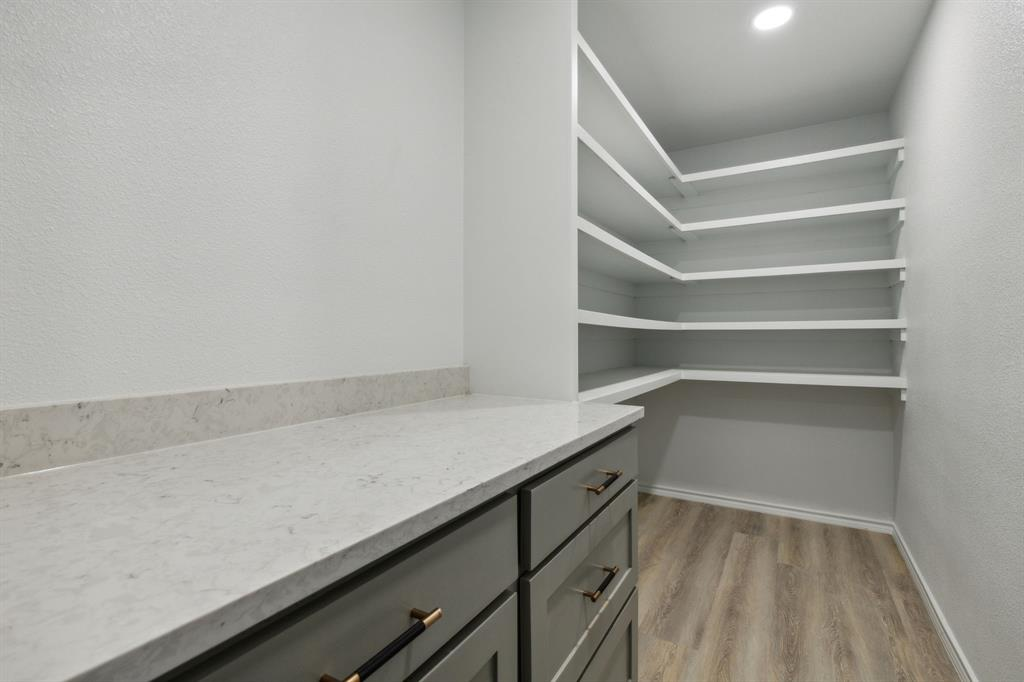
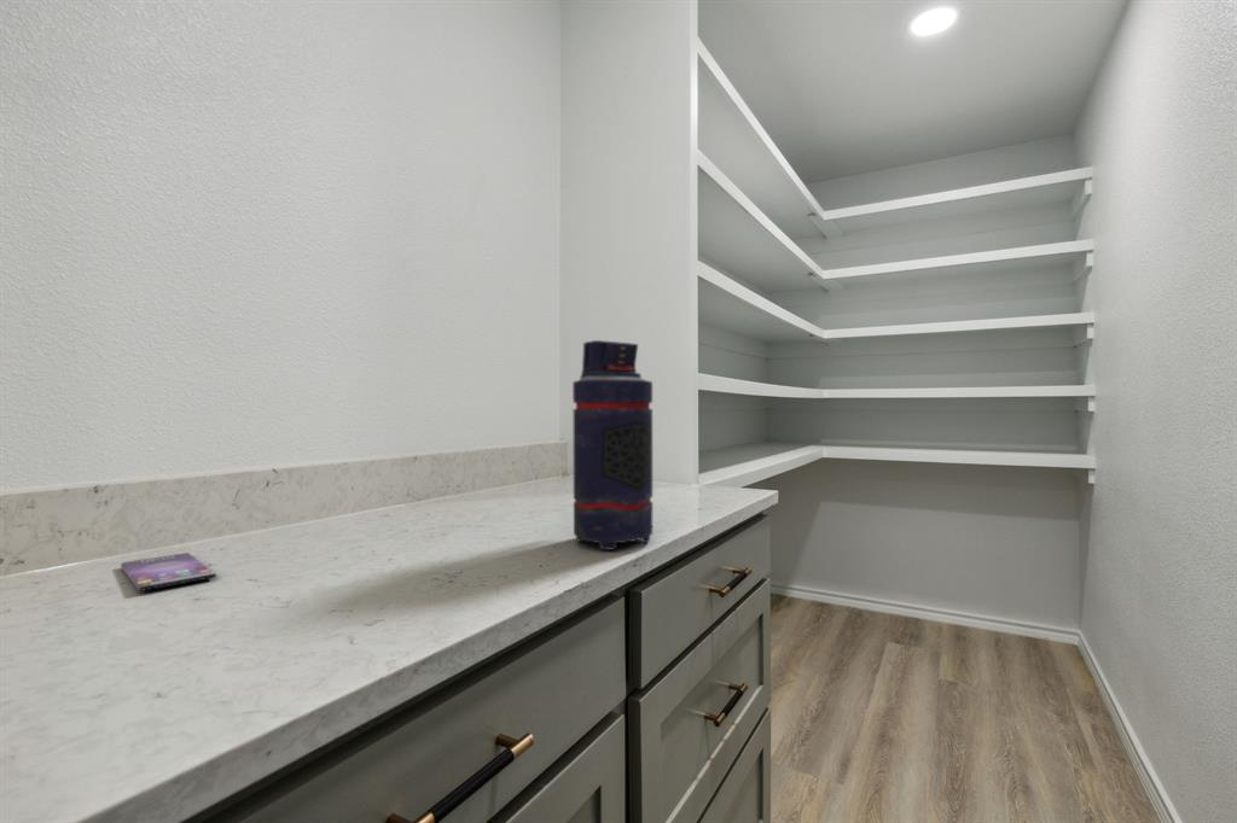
+ grenade (609, 440)
+ smartphone (167, 570)
